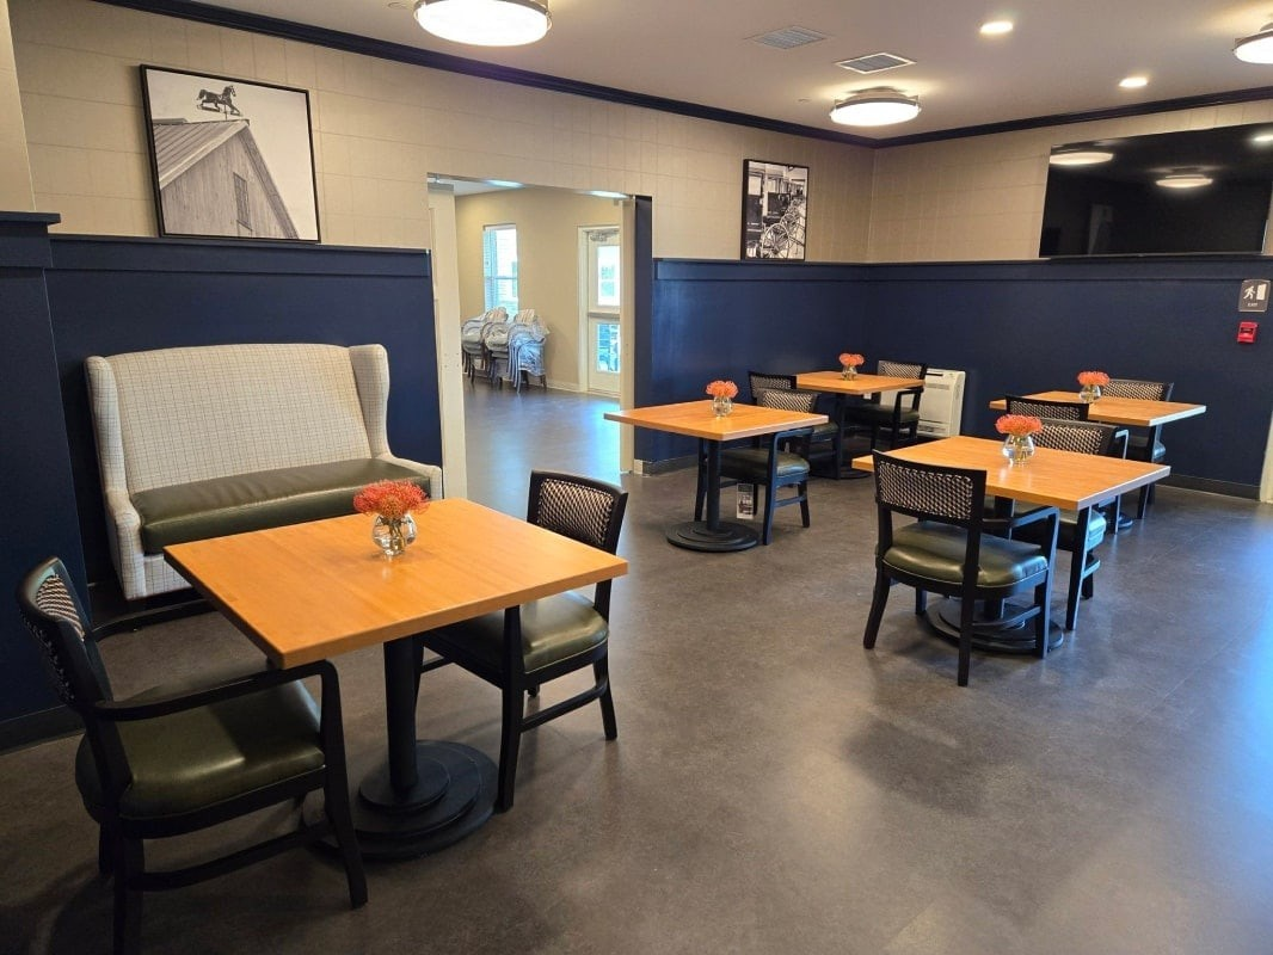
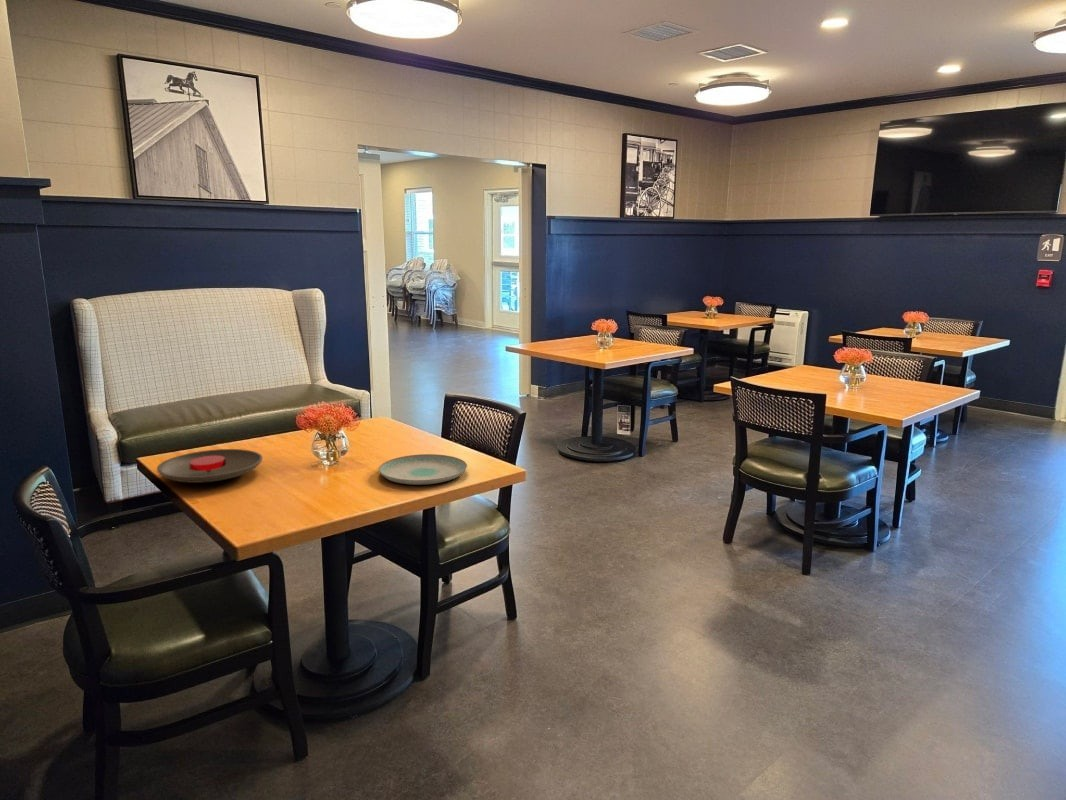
+ plate (423, 469)
+ plate (211, 467)
